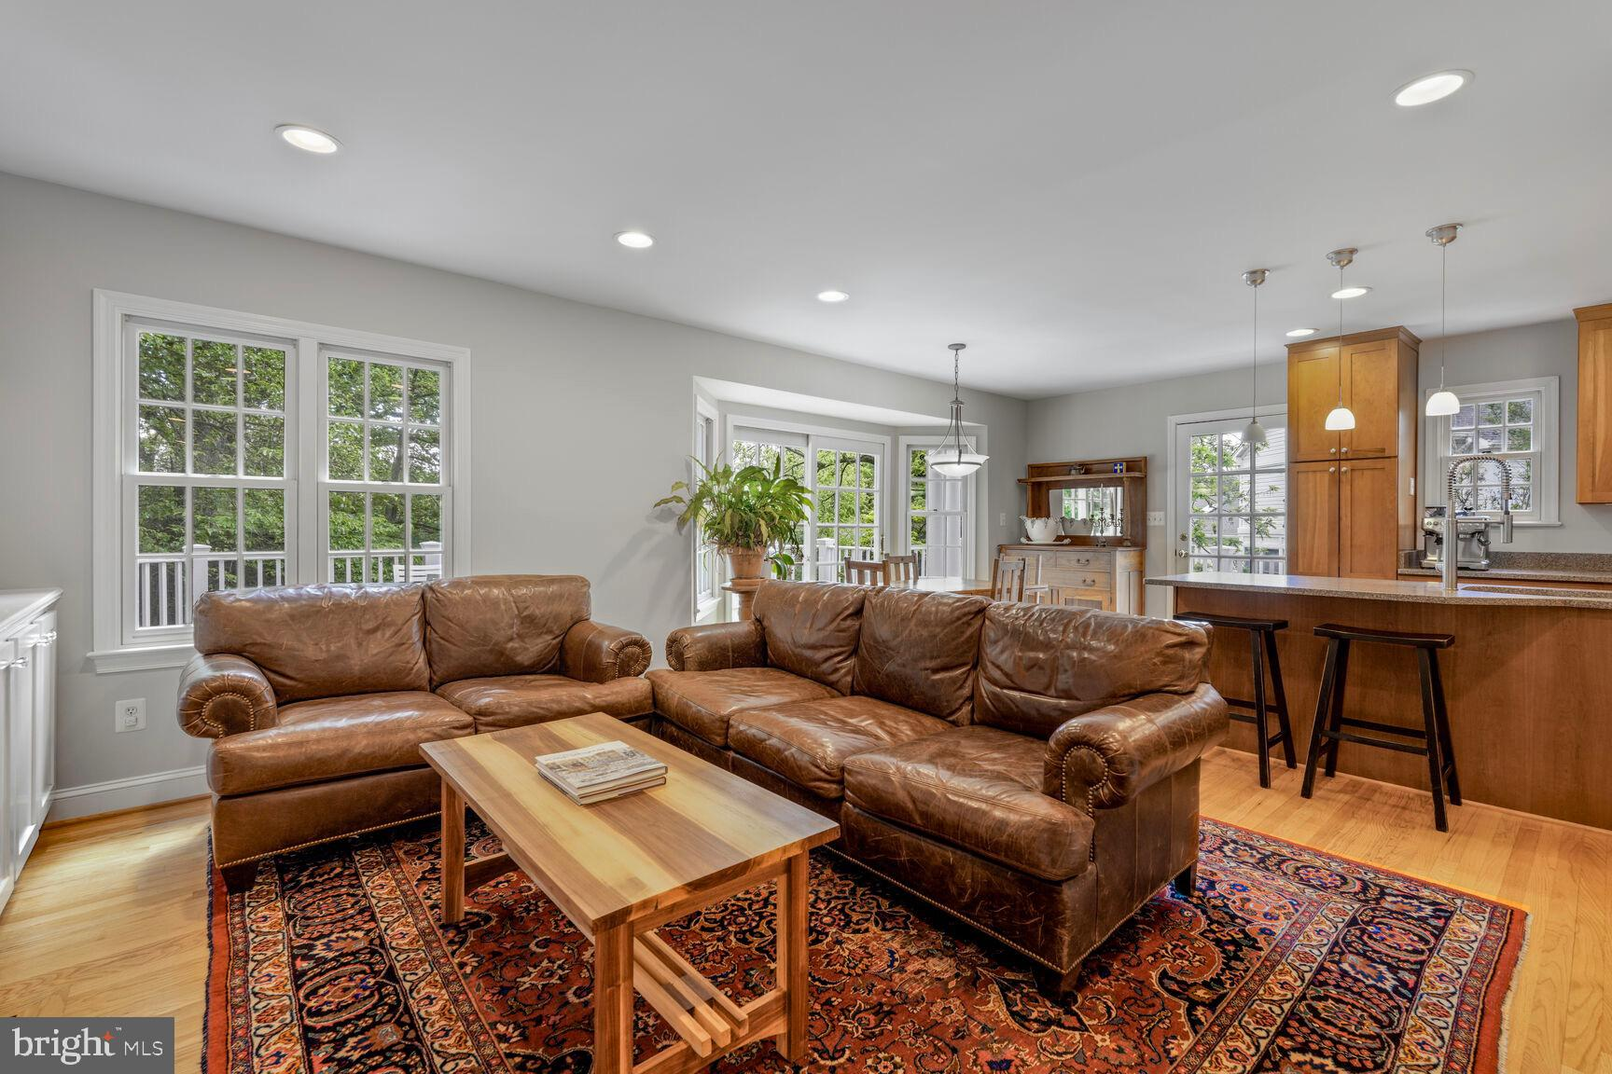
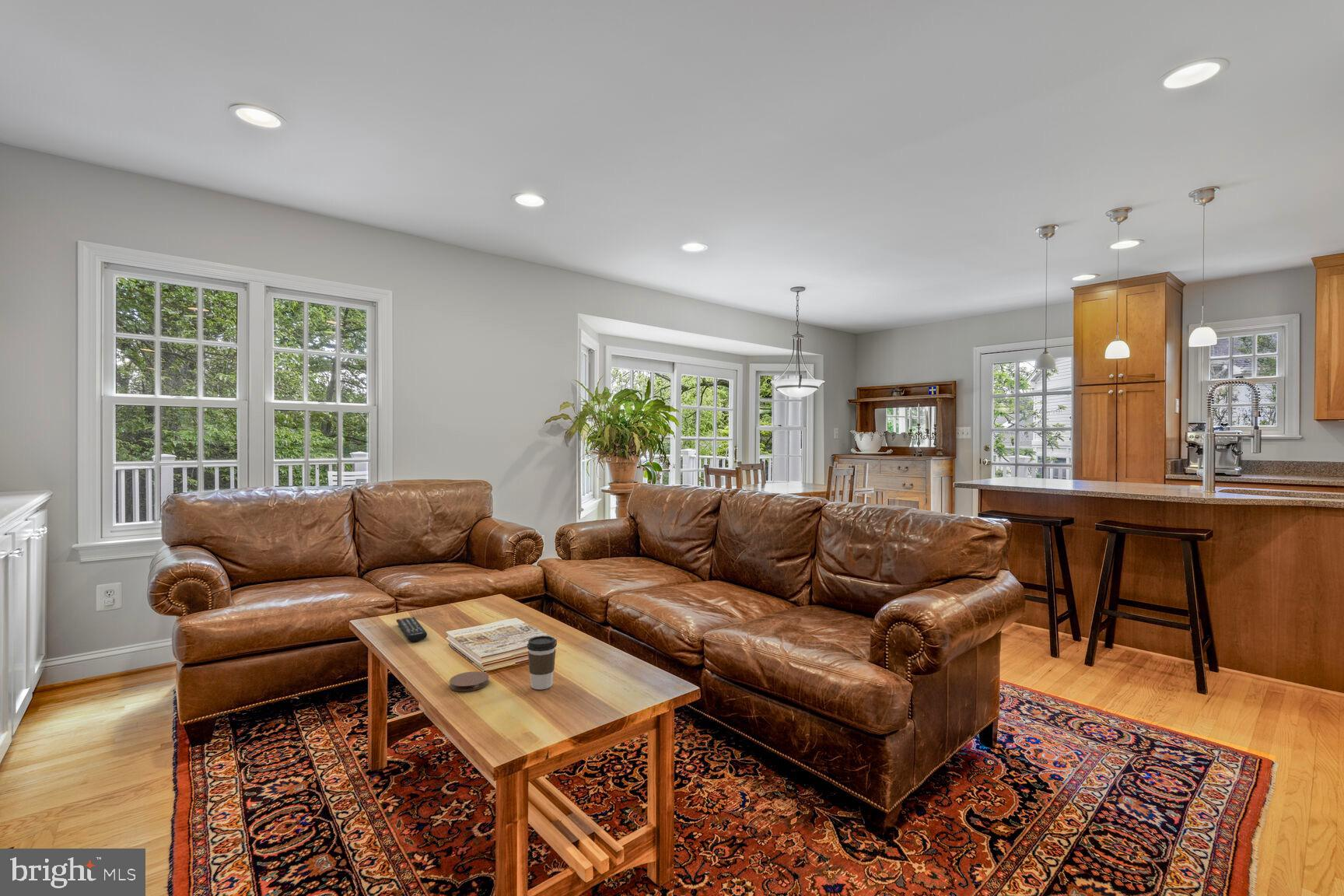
+ coaster (469, 681)
+ remote control (411, 628)
+ coffee cup (541, 662)
